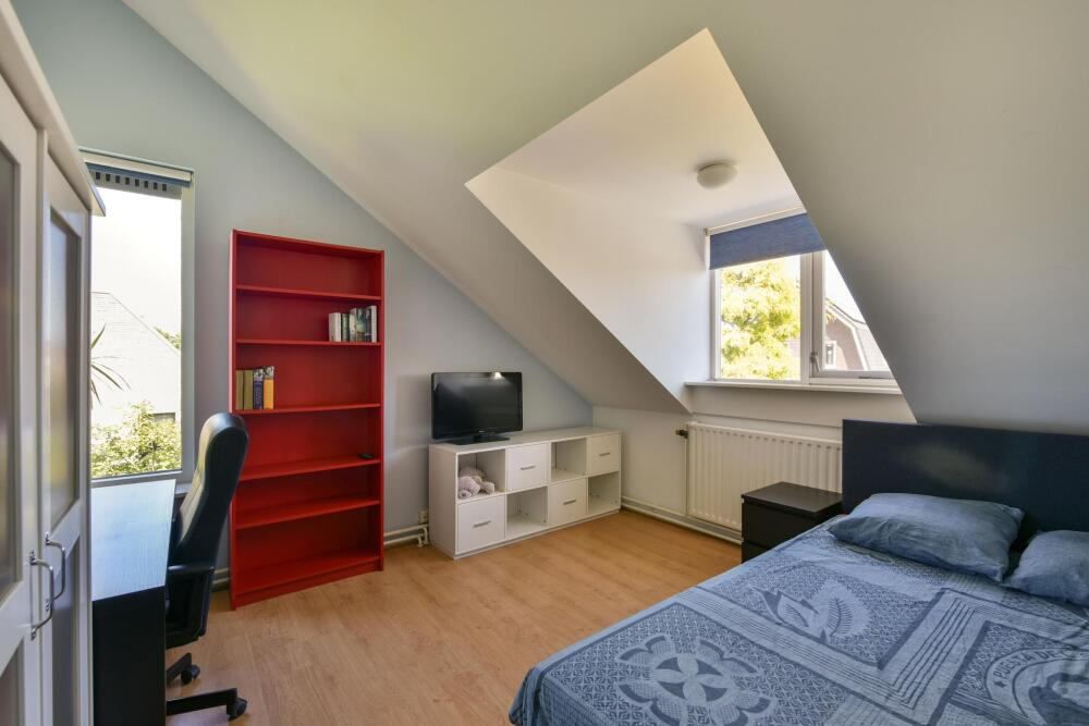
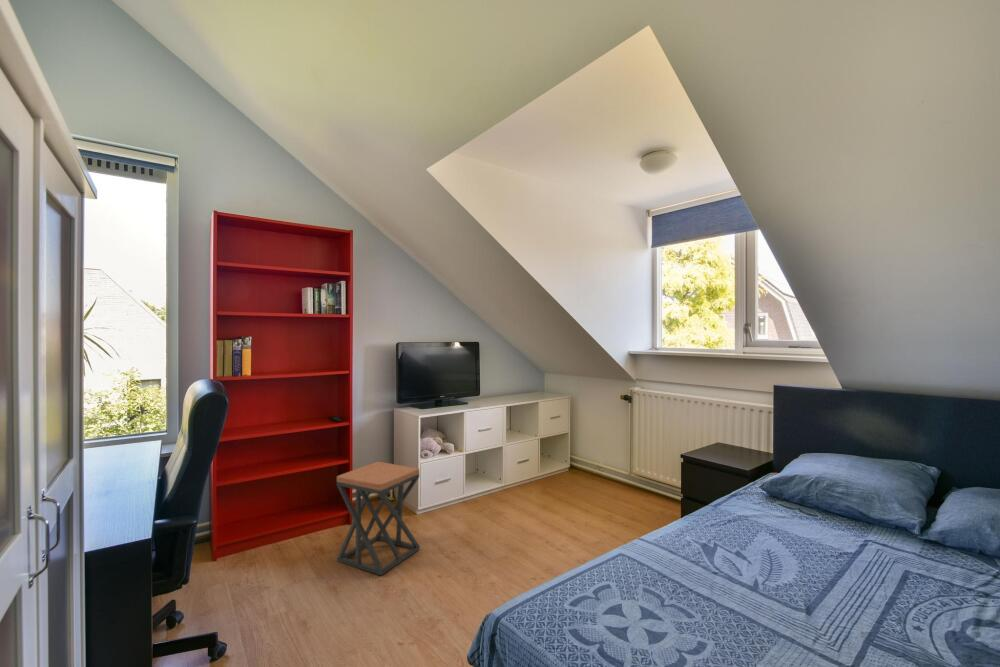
+ stool (378, 513)
